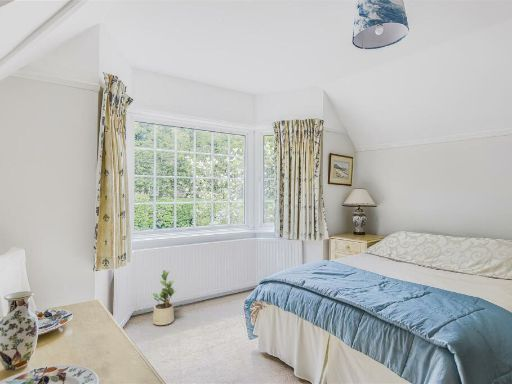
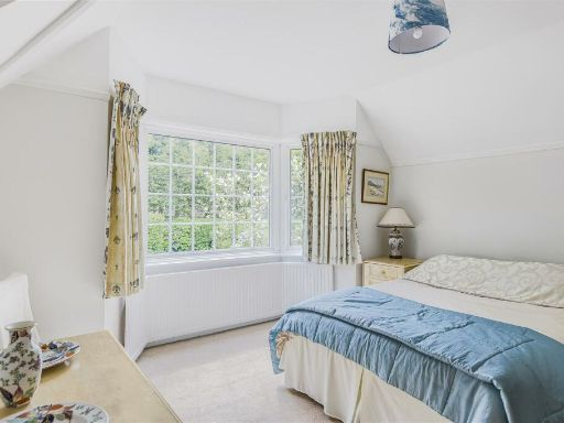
- potted plant (164, 294)
